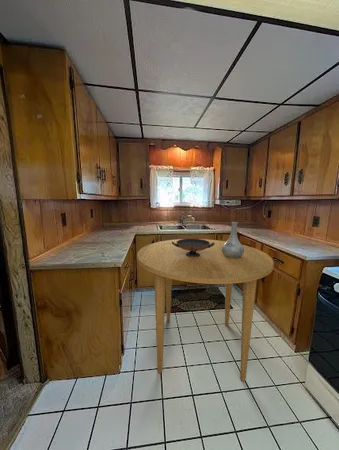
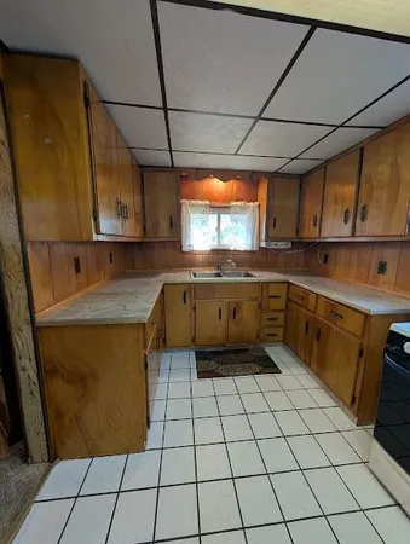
- dining table (203, 283)
- vase (233, 239)
- decorative bowl (192, 248)
